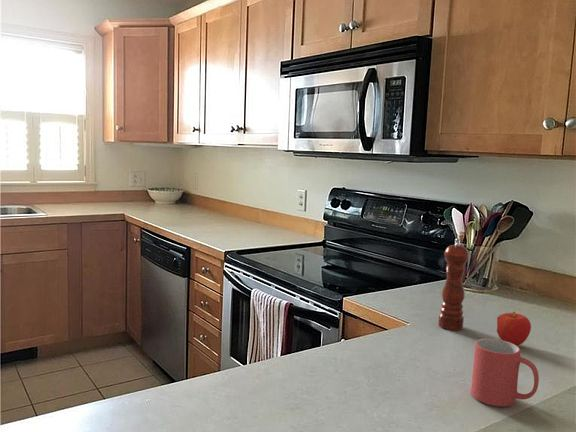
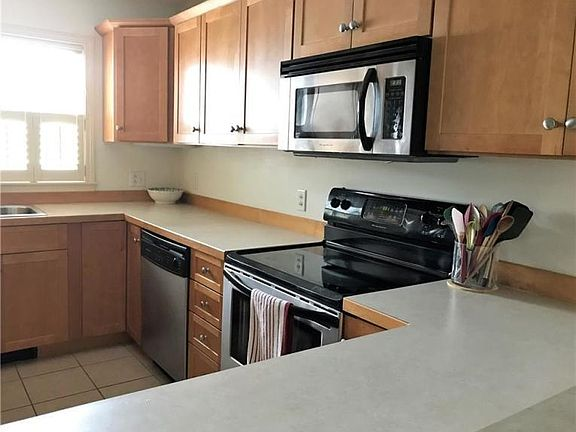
- apple (513, 328)
- pepper mill (454, 282)
- mug (505, 374)
